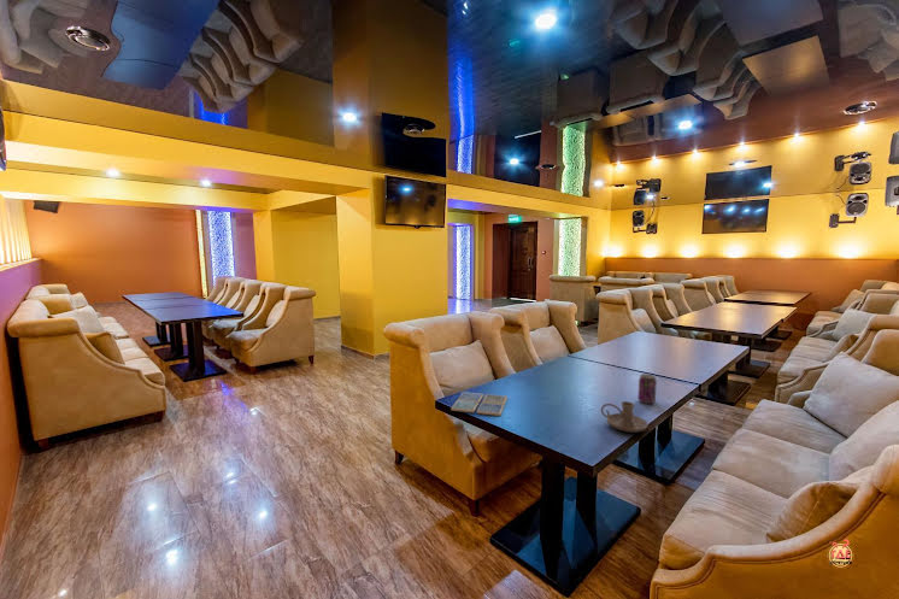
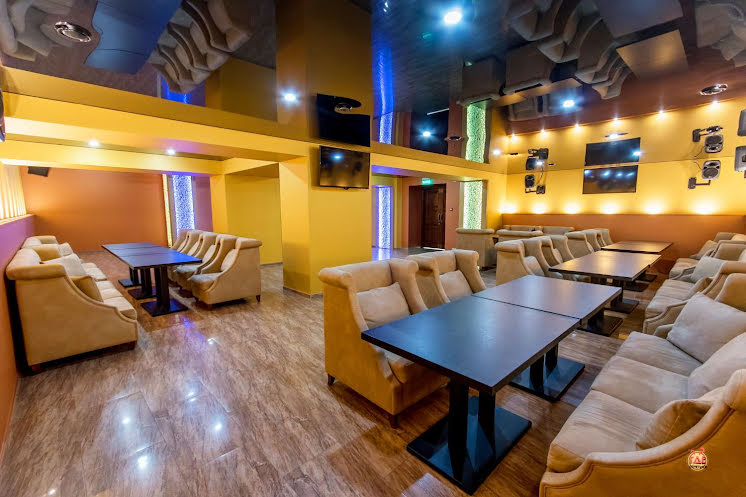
- drink coaster (481, 403)
- candle holder (622, 413)
- beverage can (647, 388)
